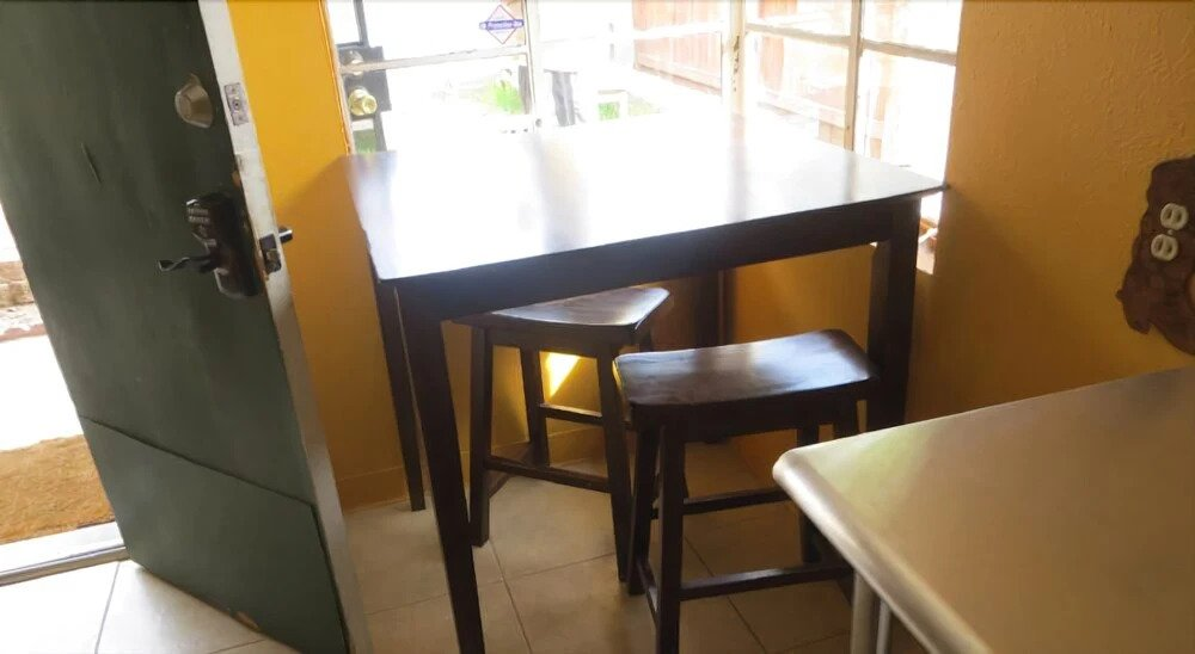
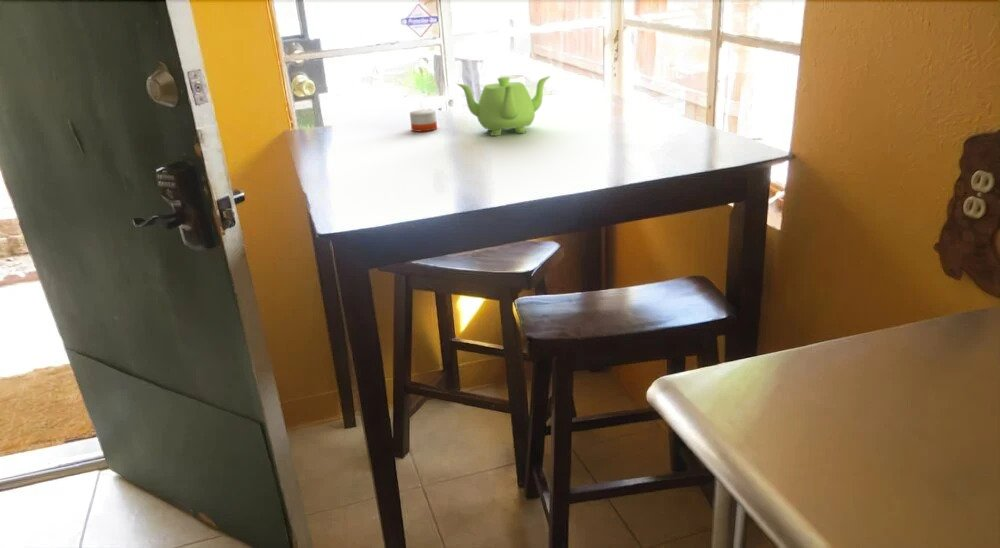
+ teapot (505, 105)
+ candle (422, 111)
